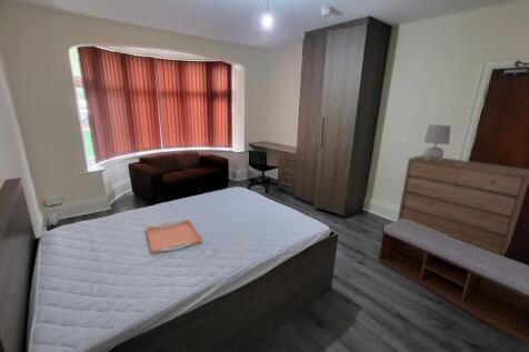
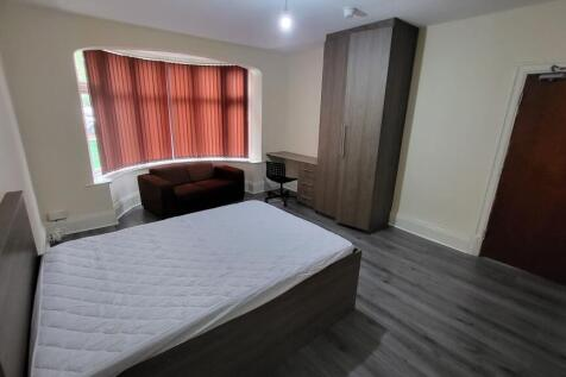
- dresser (455, 207)
- serving tray (172, 234)
- table lamp (435, 142)
- bench (451, 268)
